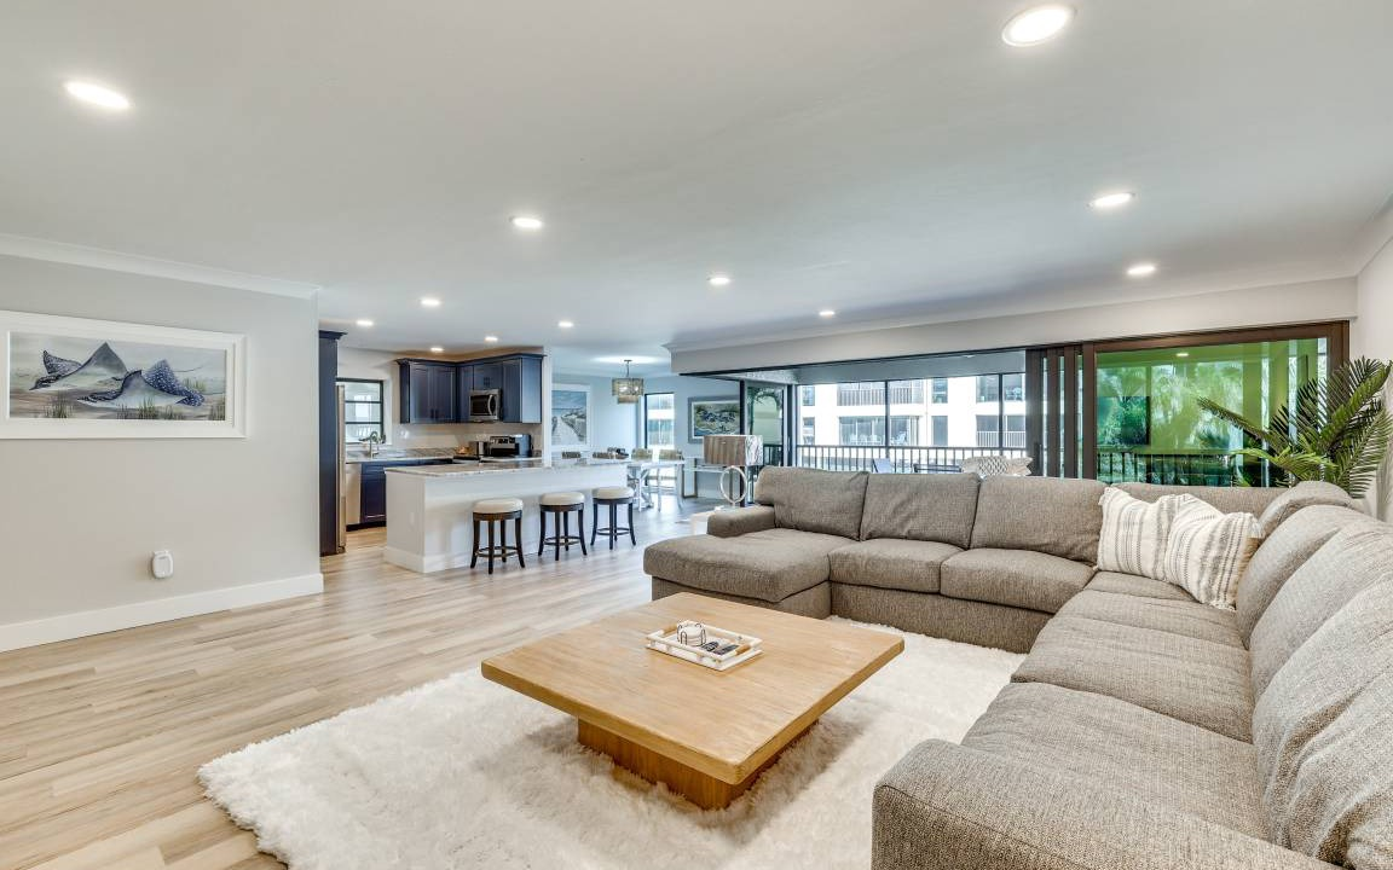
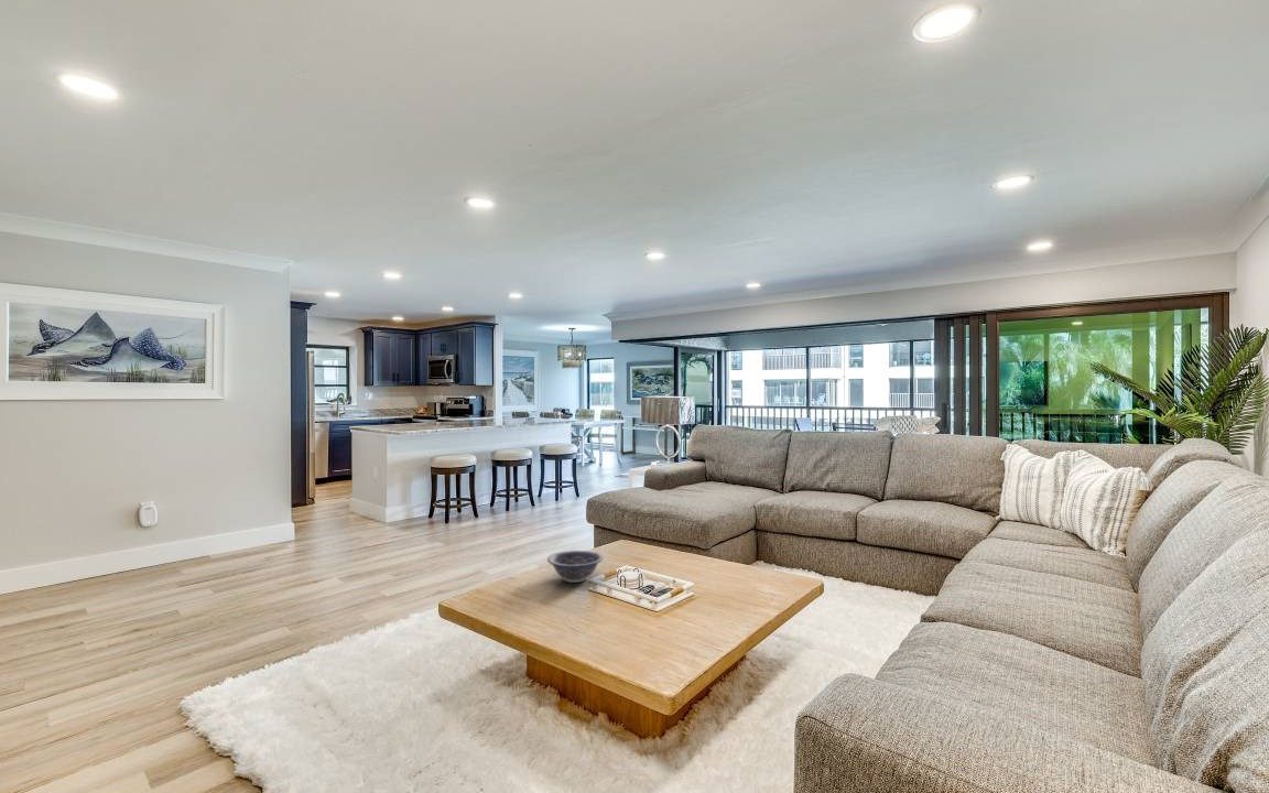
+ decorative bowl (575, 567)
